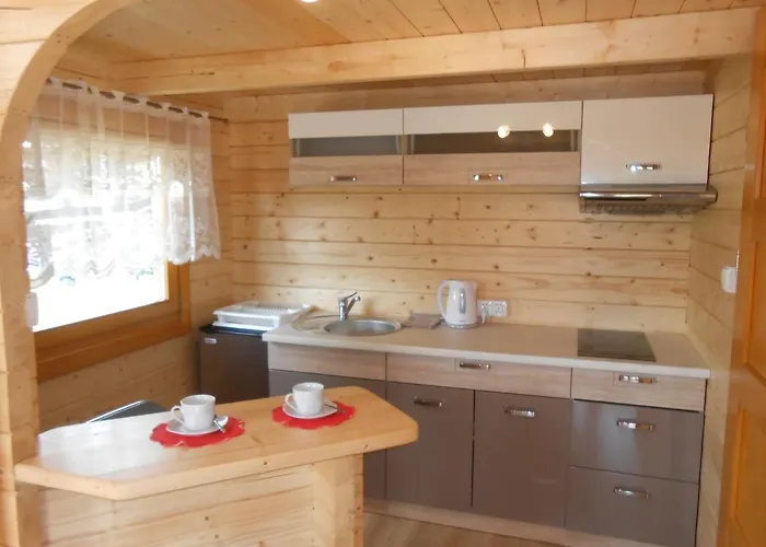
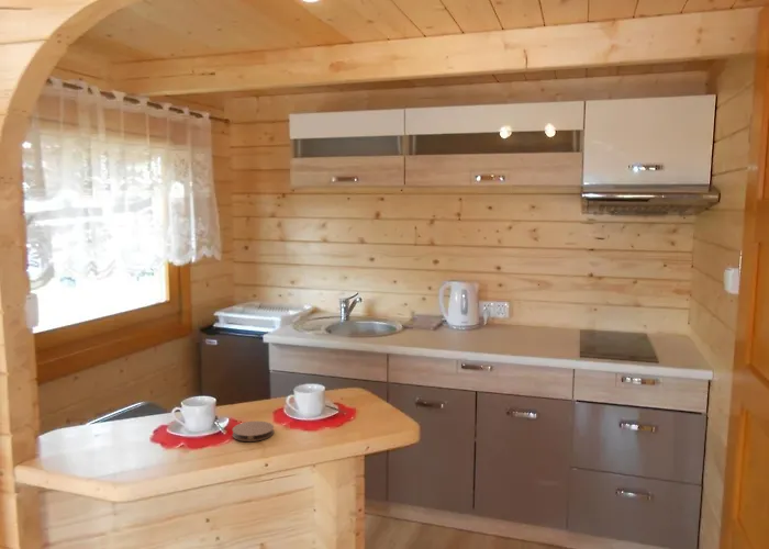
+ coaster (253, 430)
